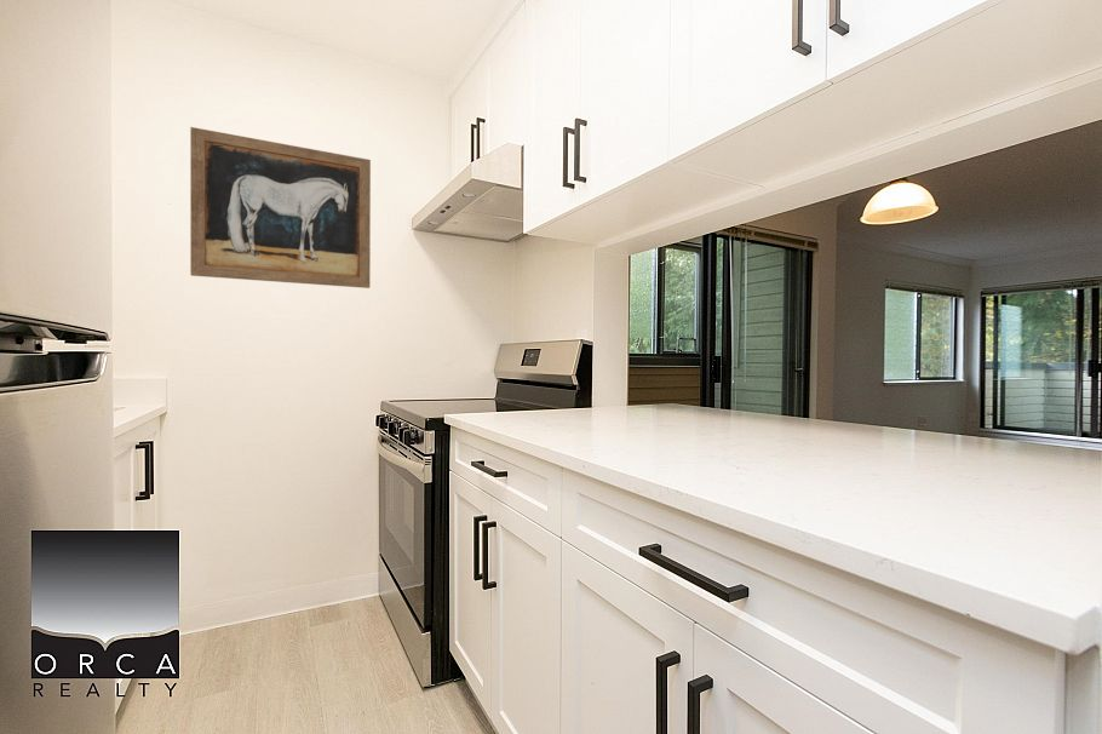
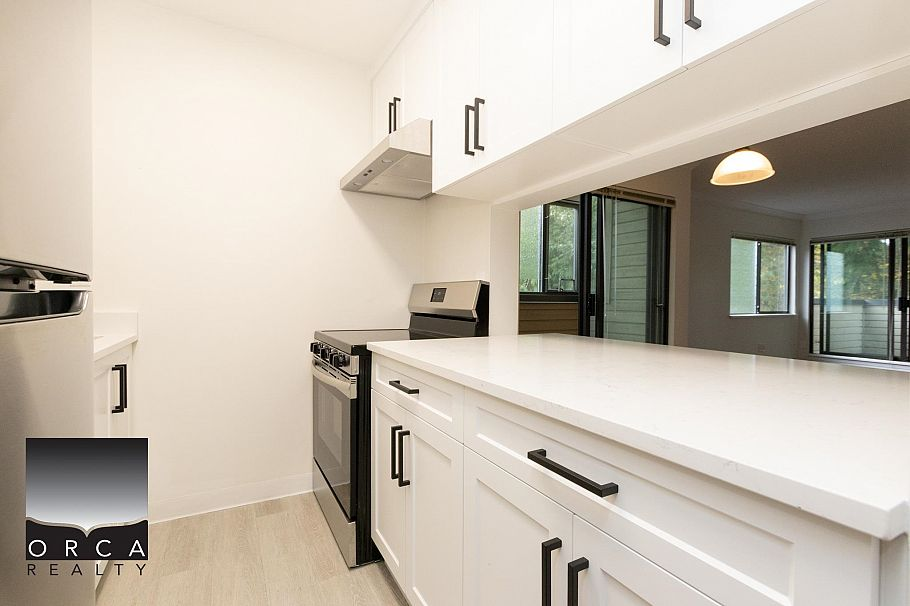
- wall art (286, 213)
